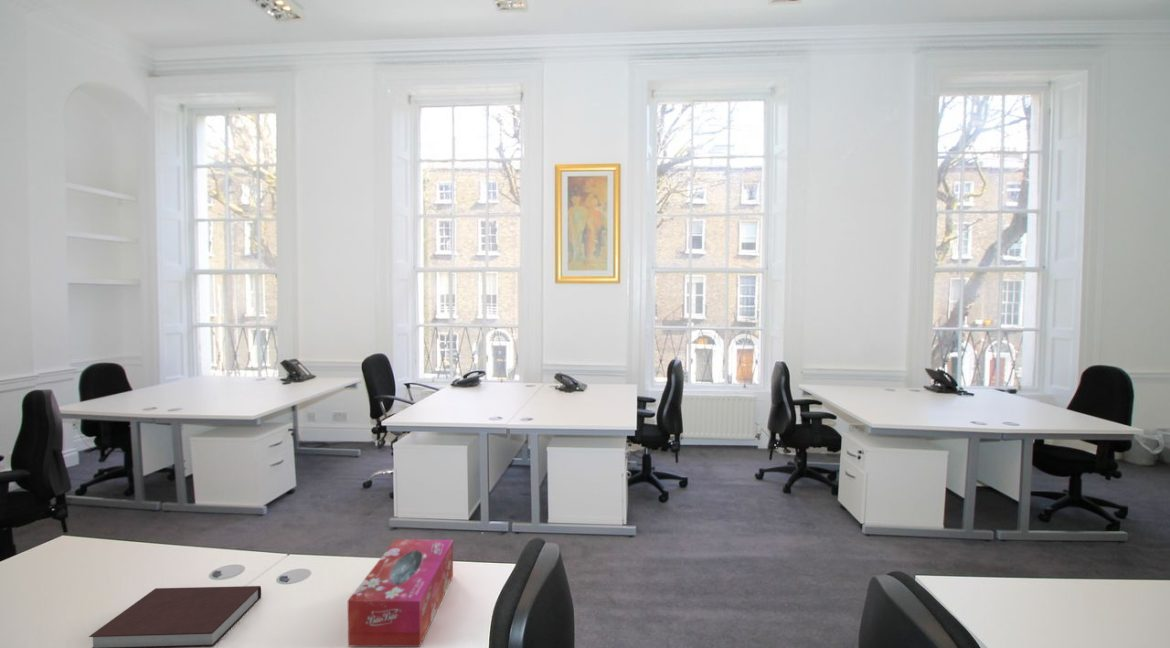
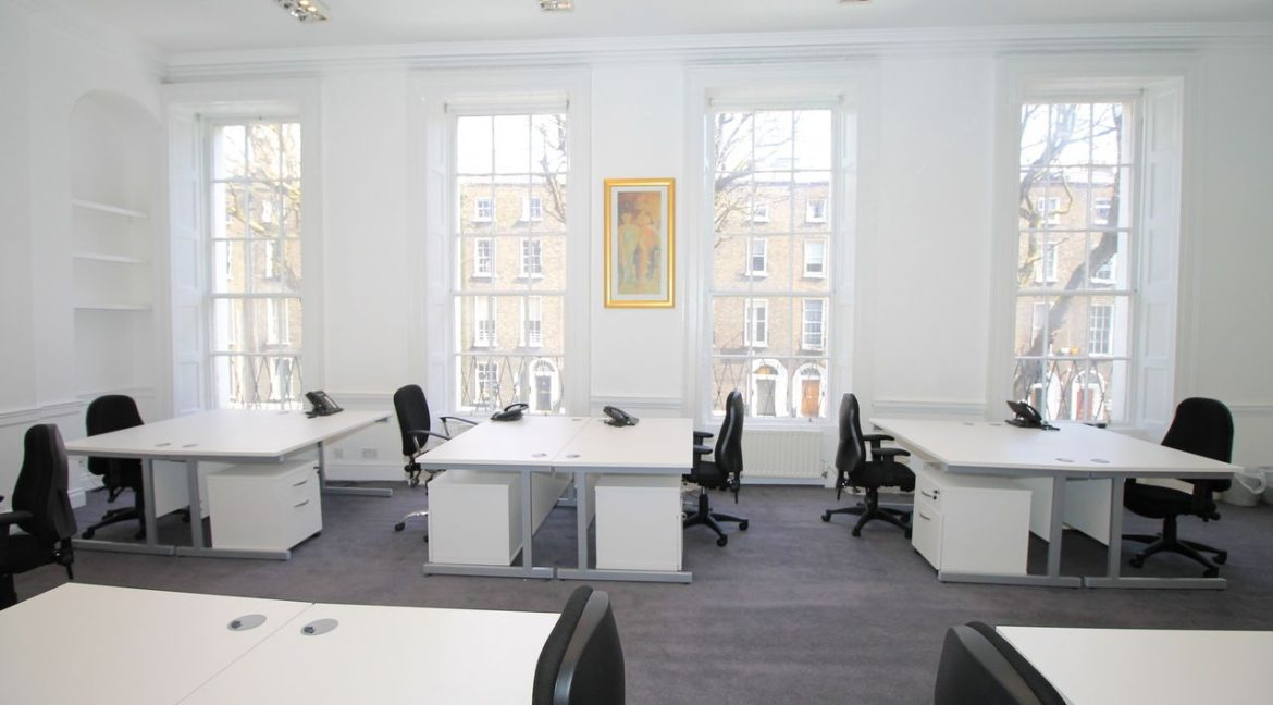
- notebook (182, 615)
- tissue box (406, 587)
